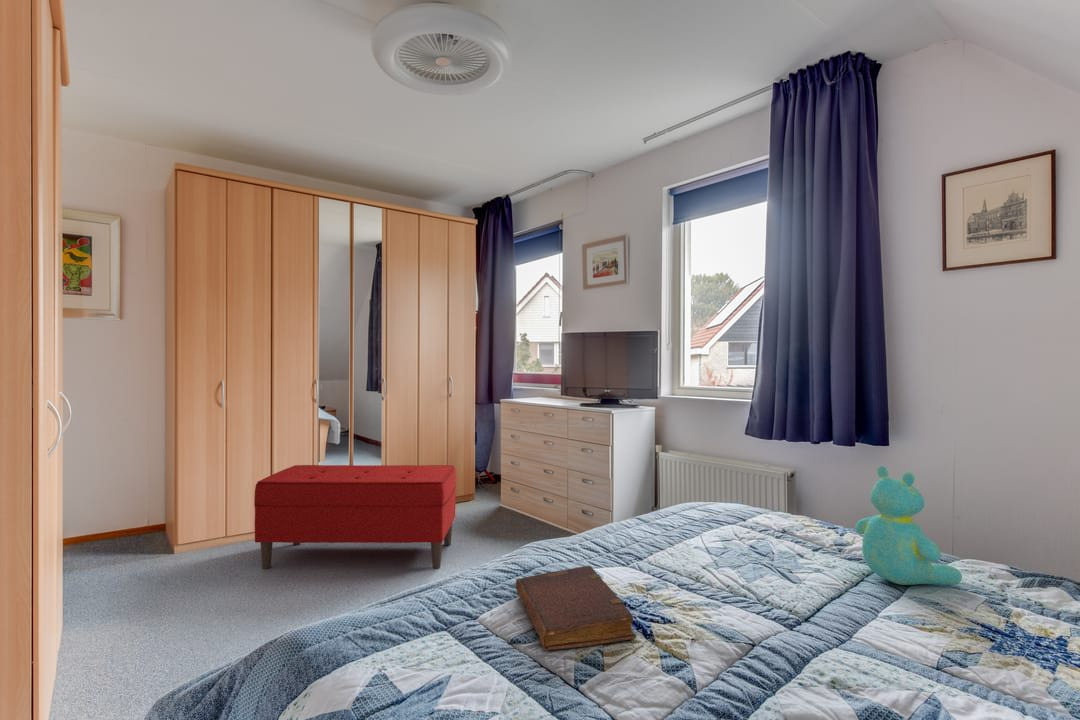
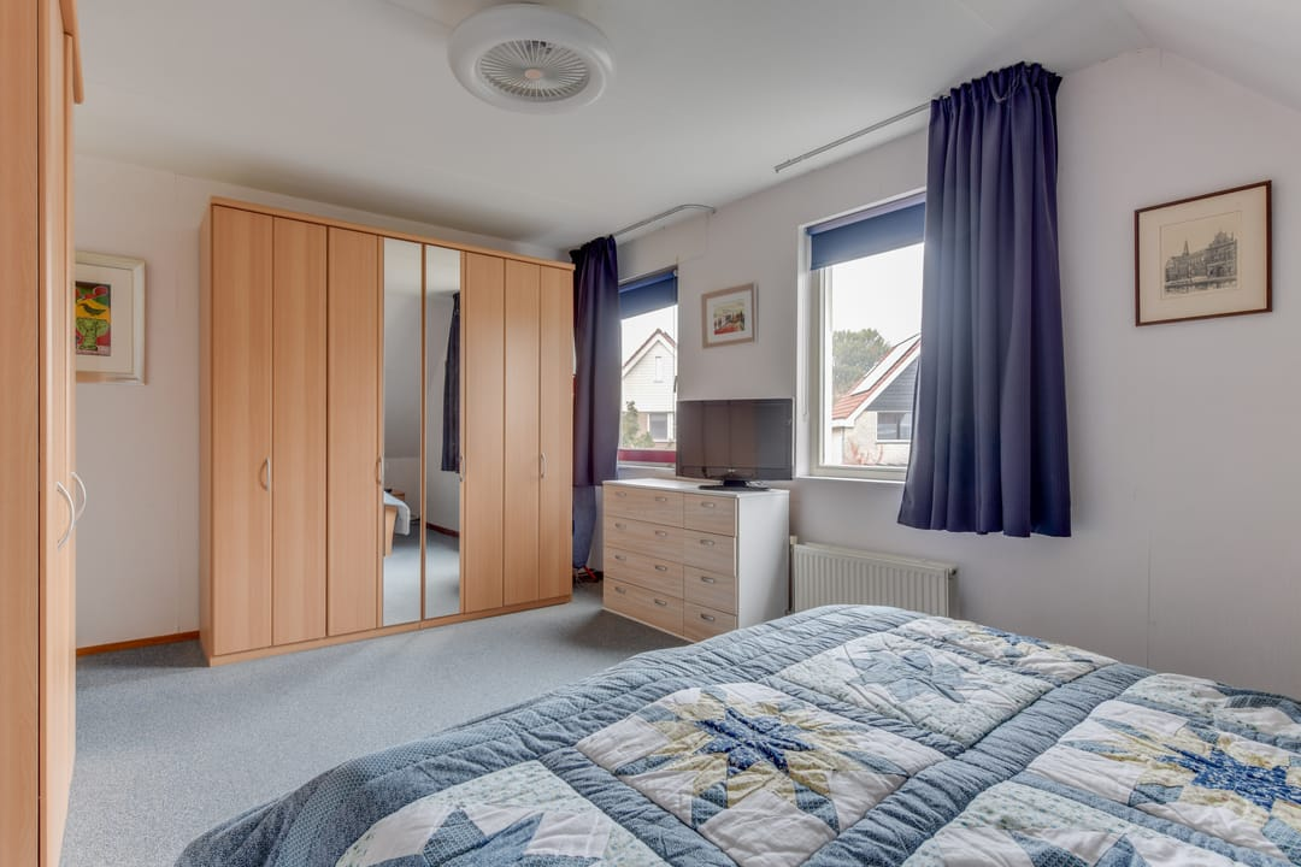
- bench (362, 514)
- teddy bear (908, 523)
- diary (570, 602)
